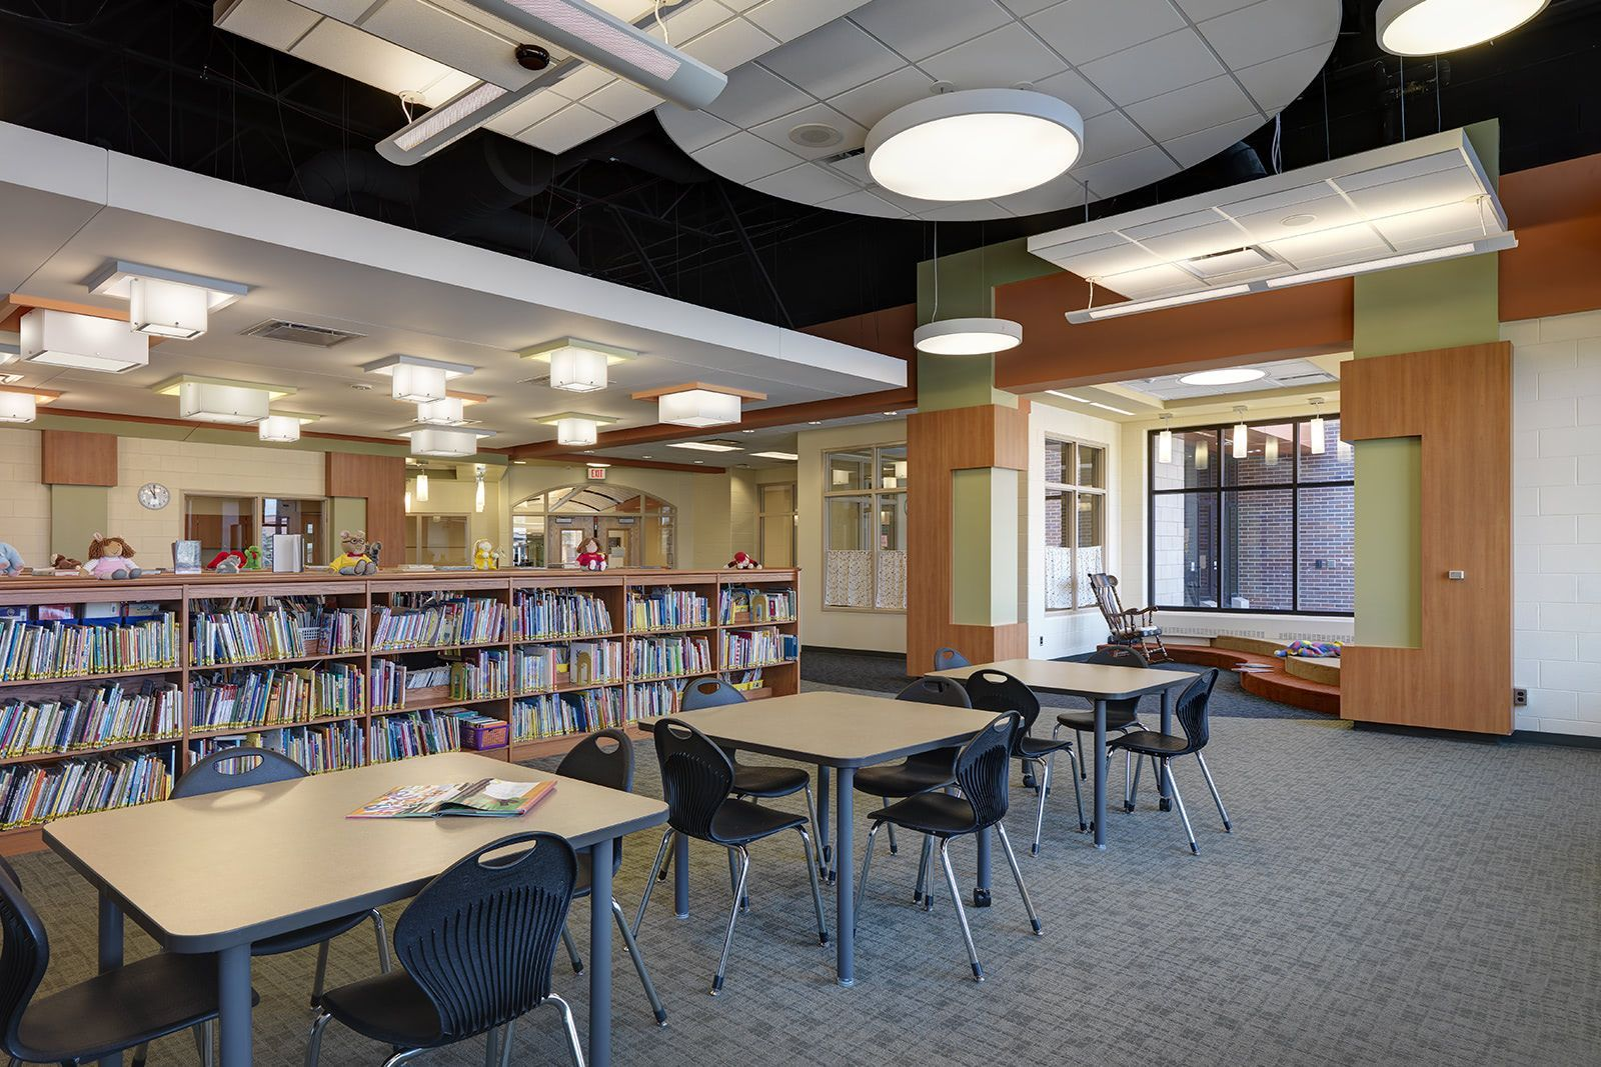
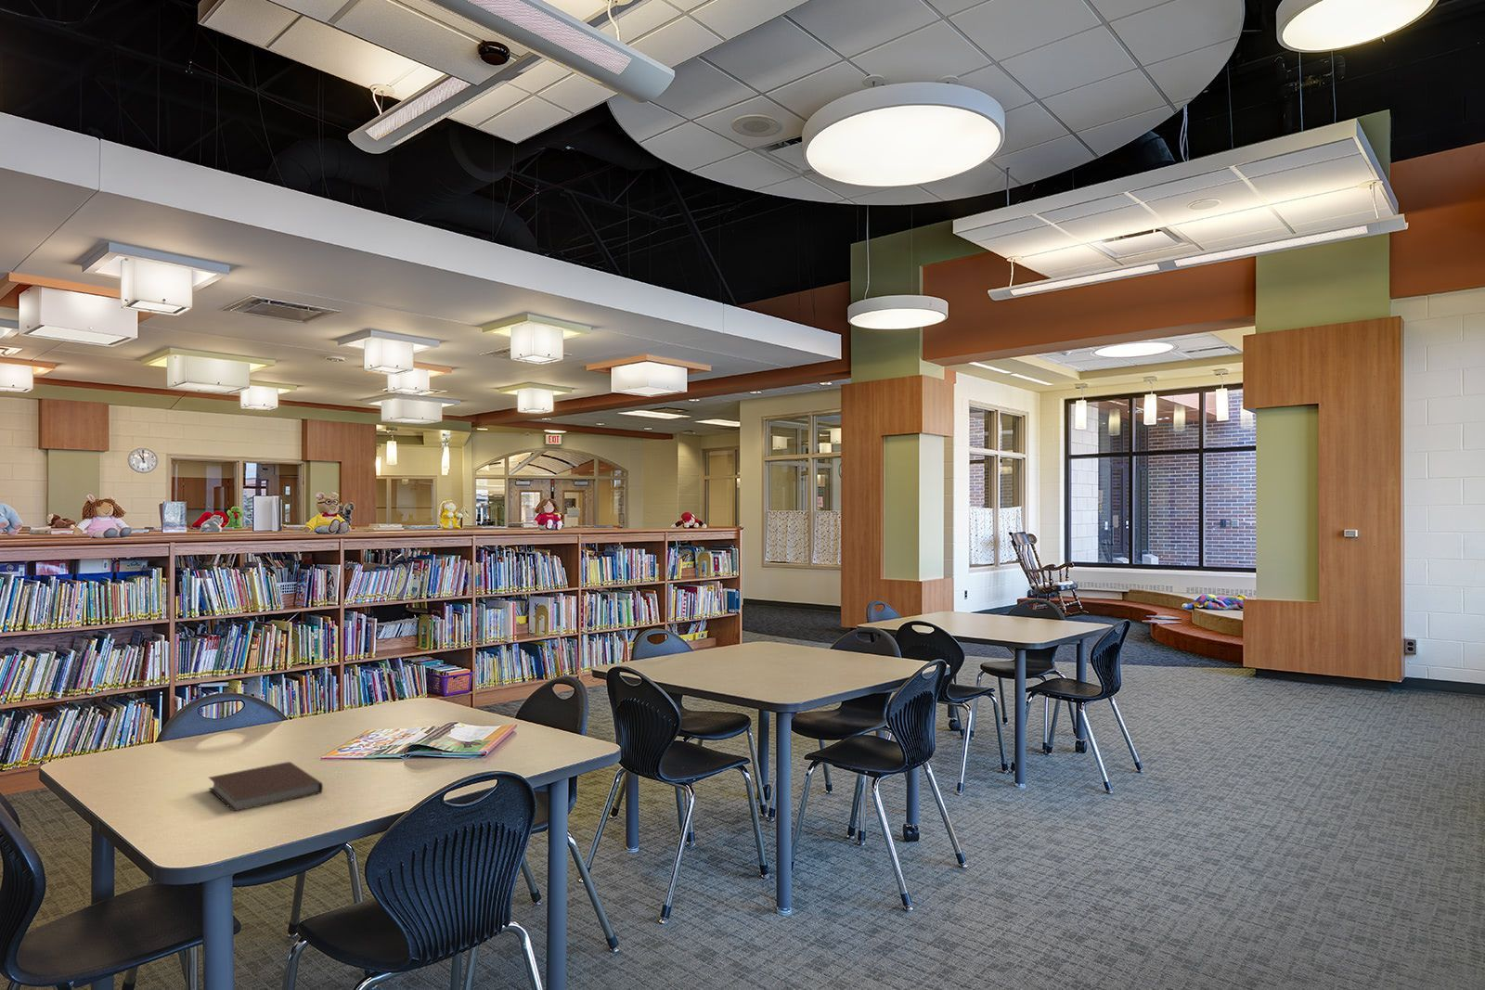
+ notebook (264, 784)
